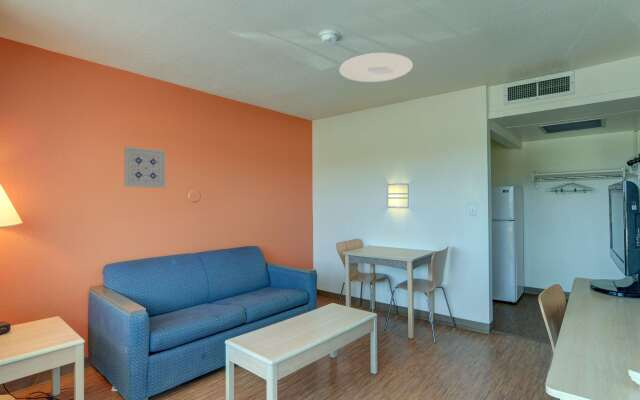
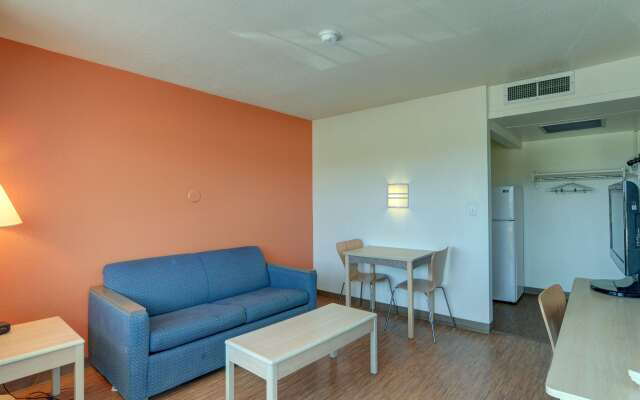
- wall art (145, 168)
- ceiling light (375, 65)
